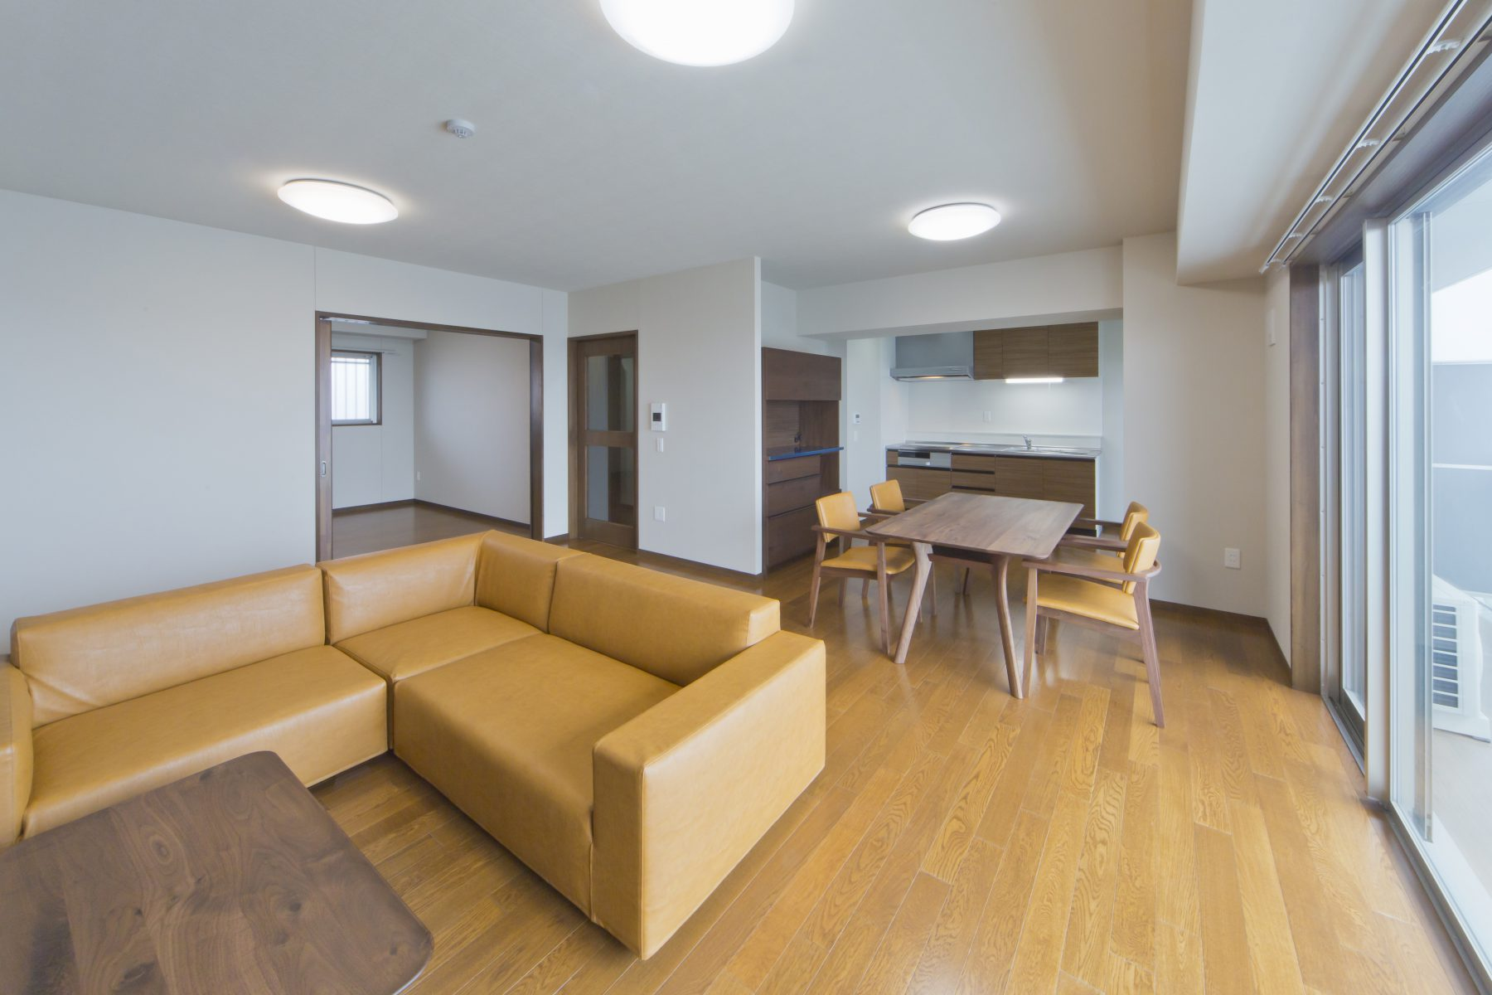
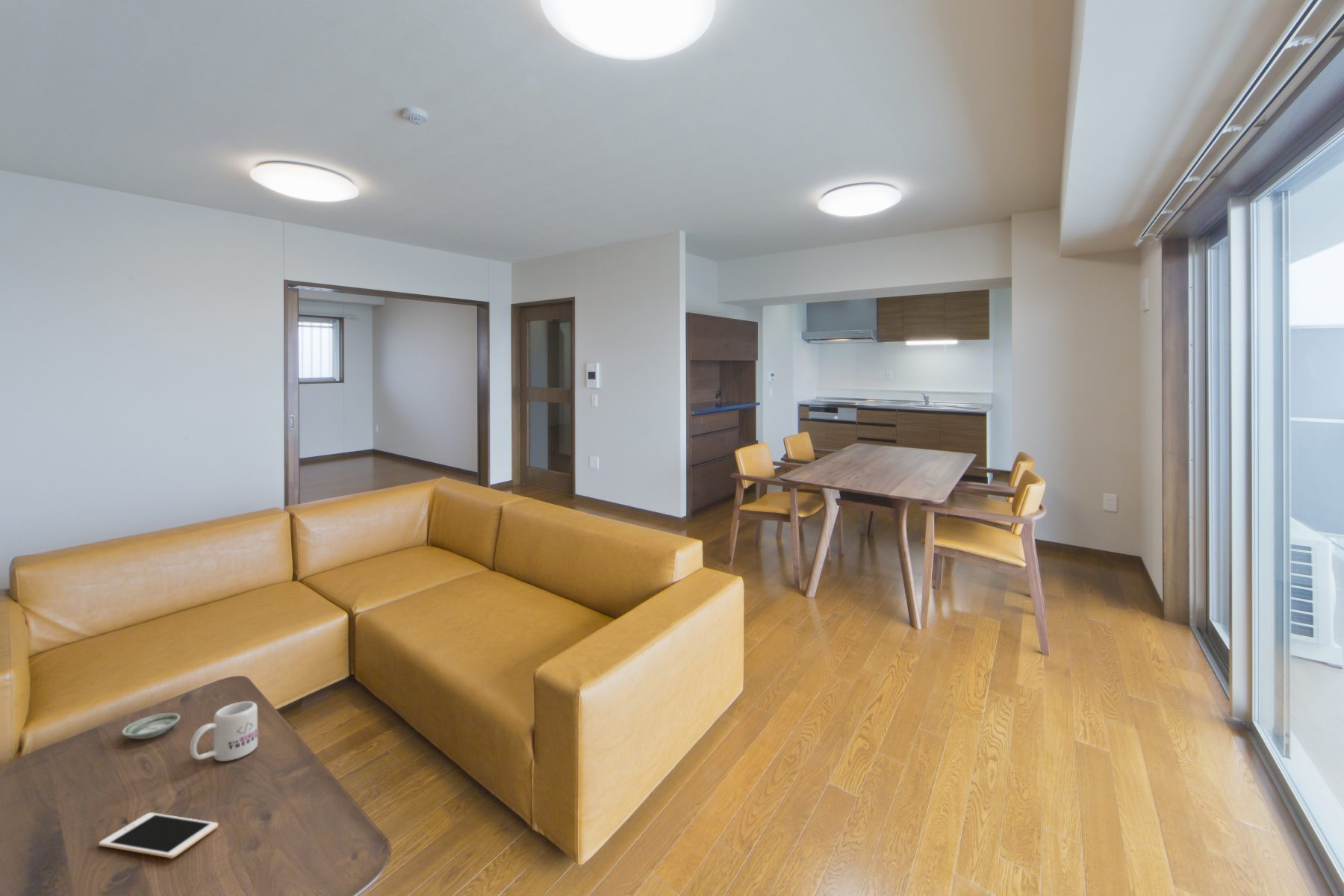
+ cell phone (160, 834)
+ mug (224, 735)
+ saucer (152, 728)
